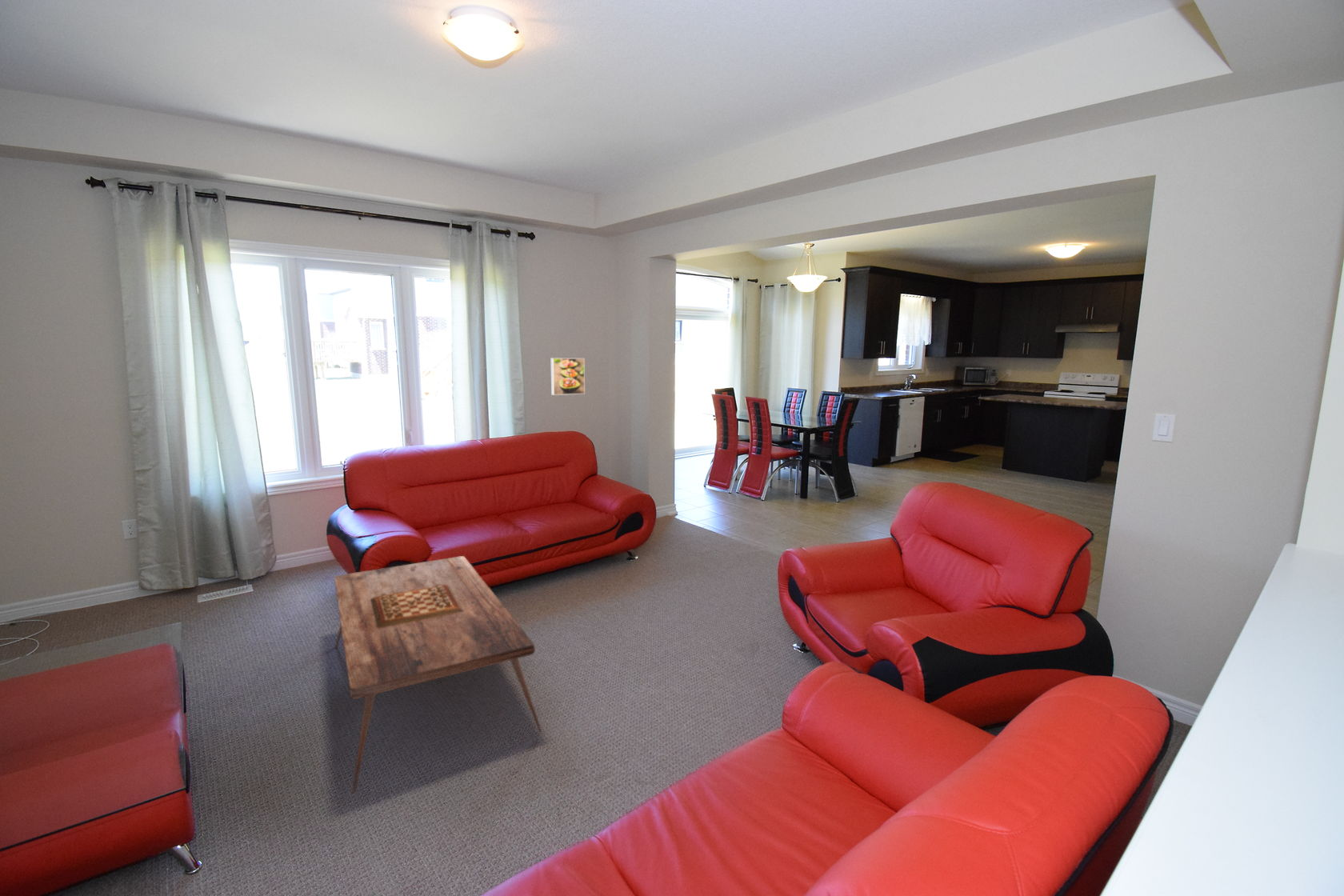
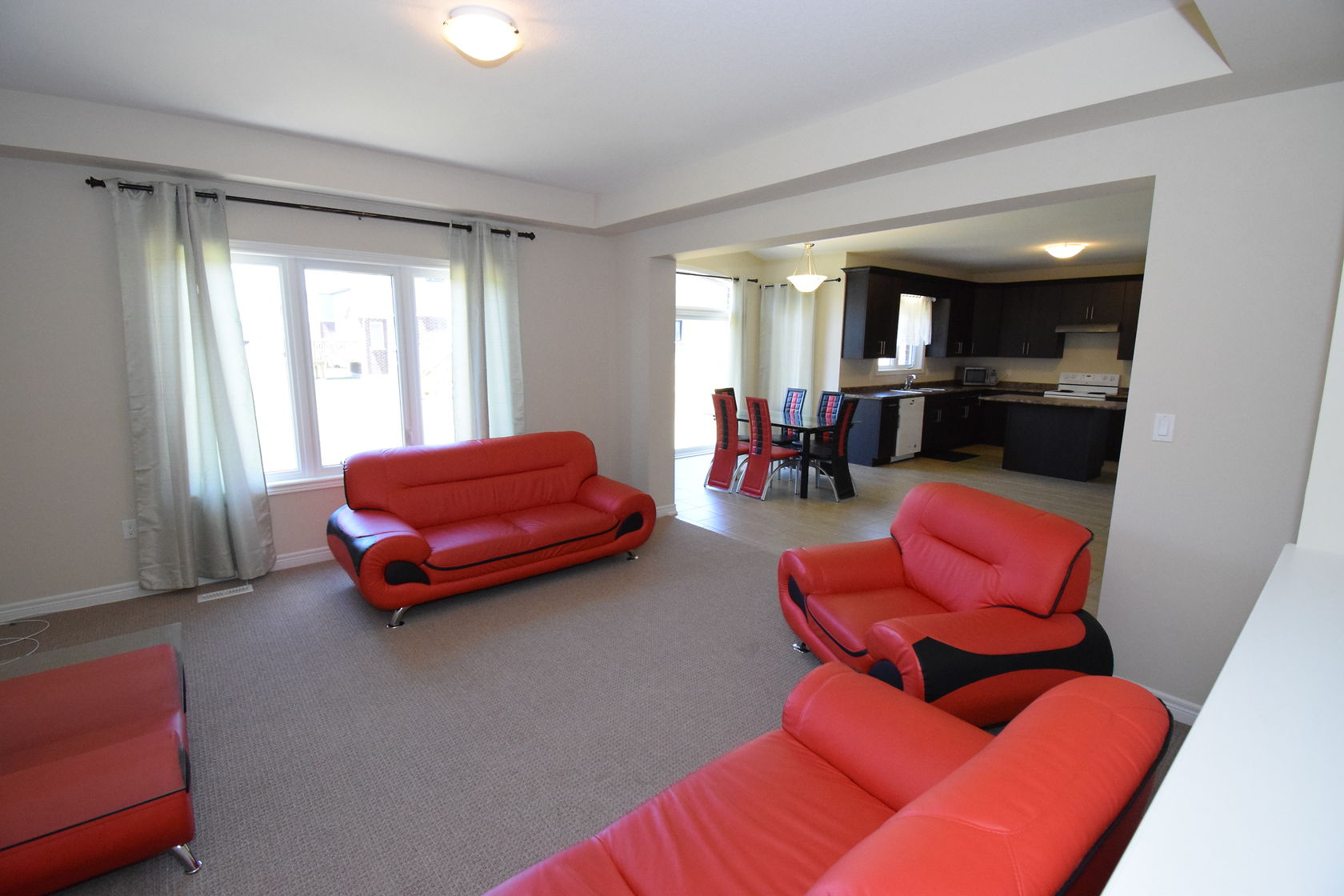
- coffee table (423, 641)
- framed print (568, 376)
